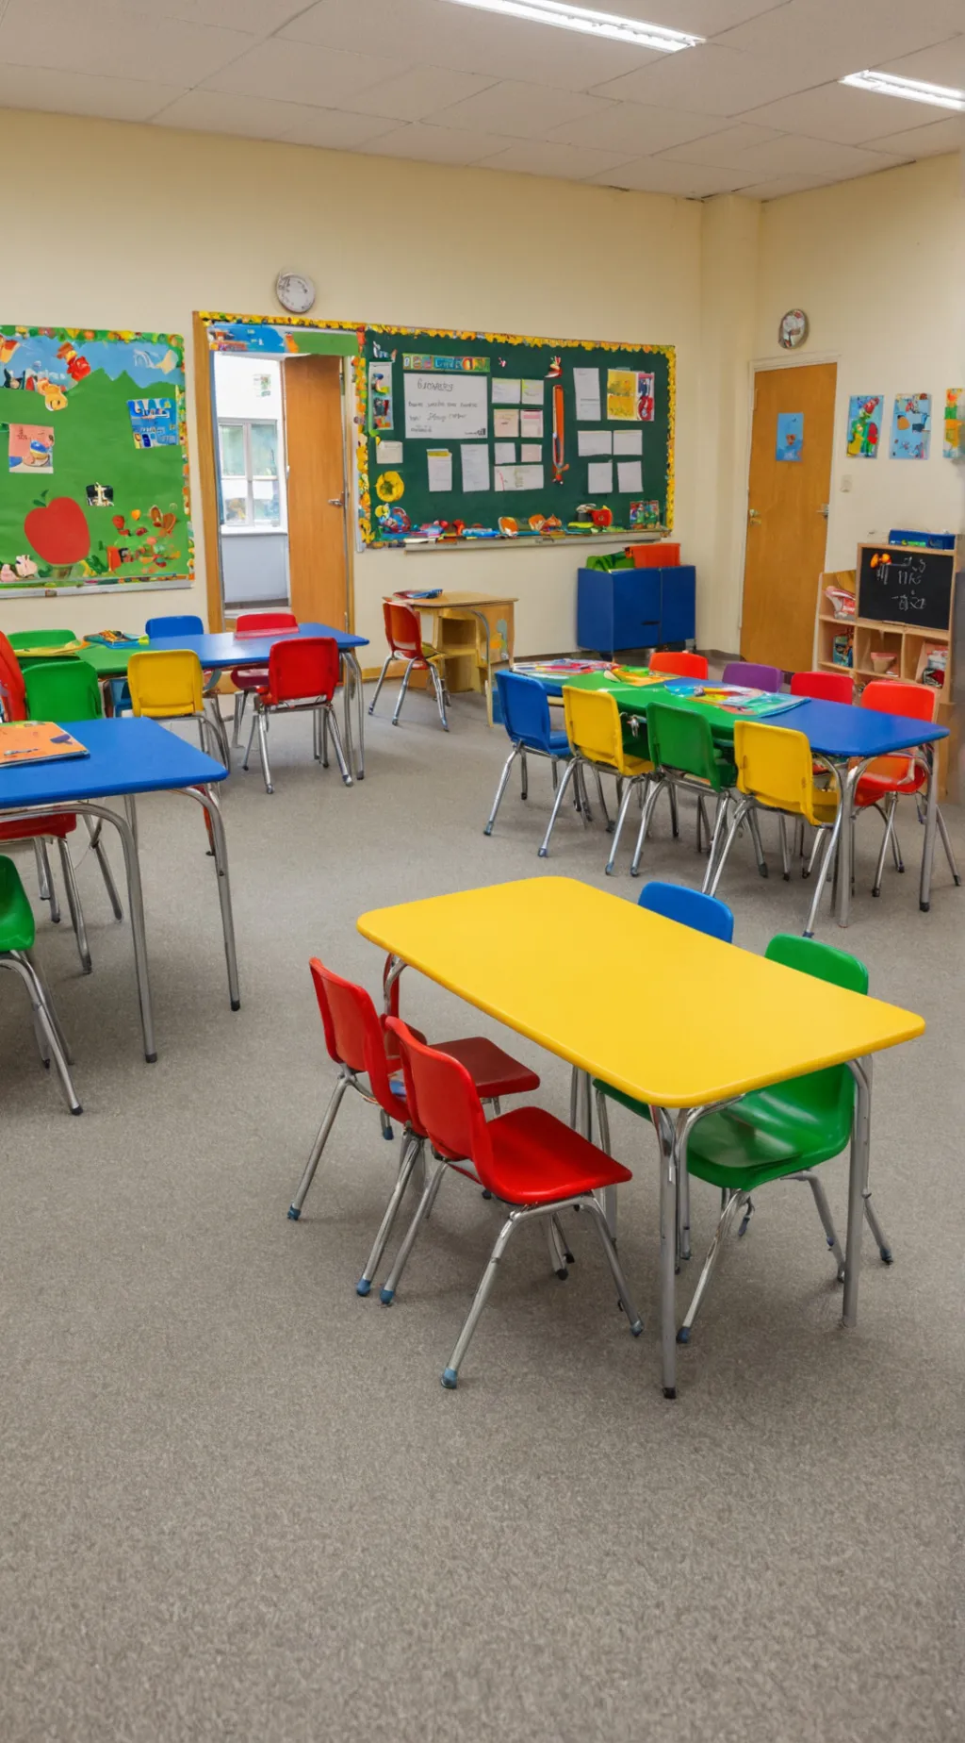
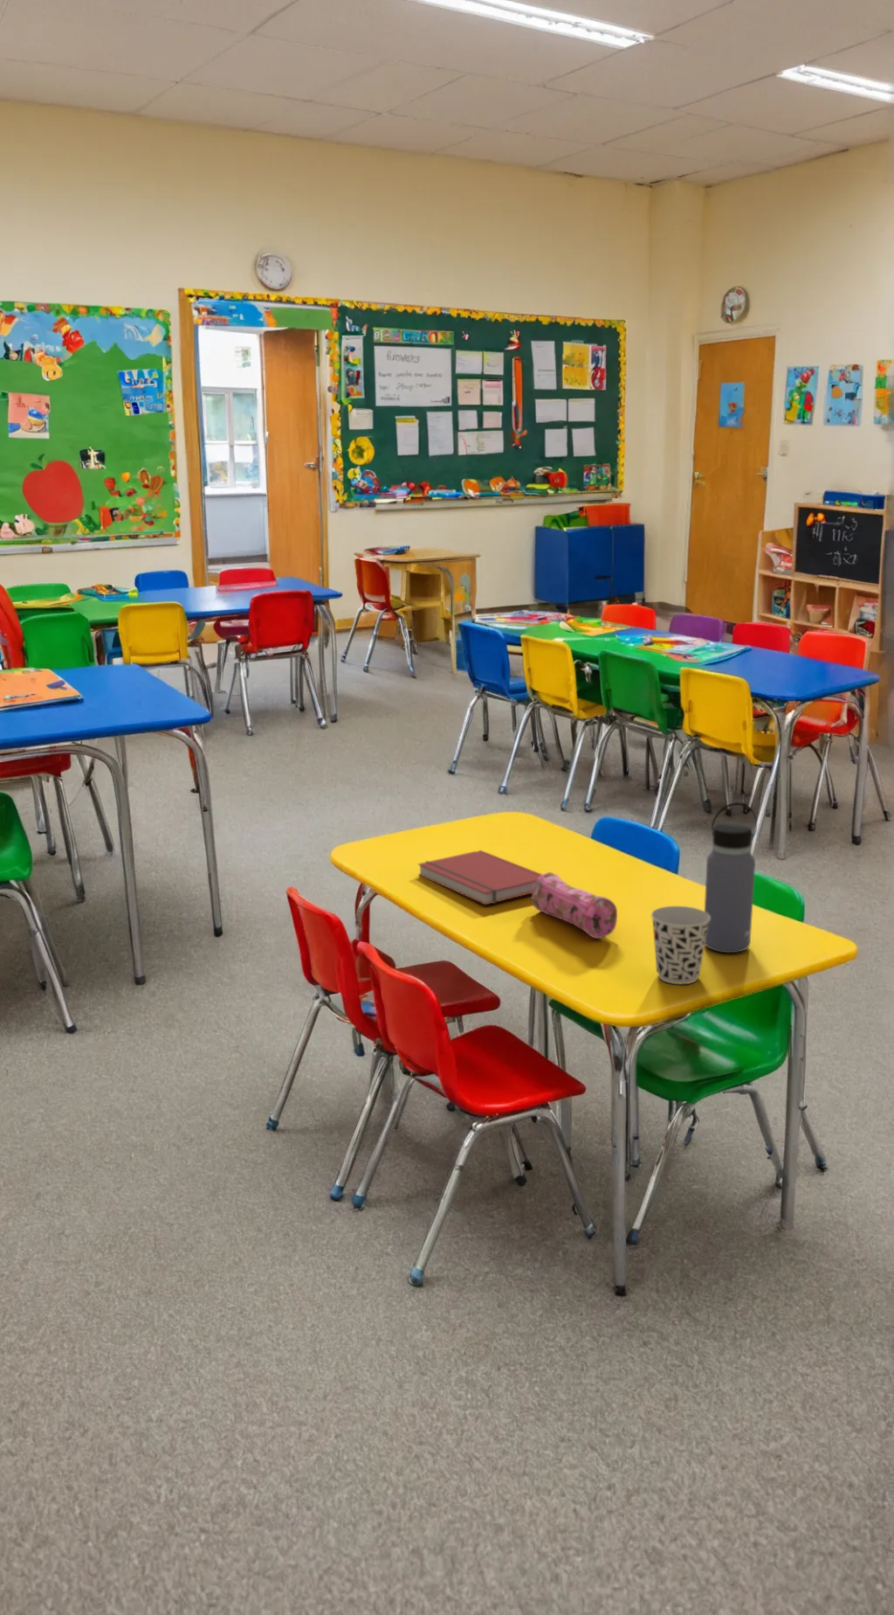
+ cup (679, 945)
+ pencil case (573, 904)
+ water bottle (730, 877)
+ book (483, 876)
